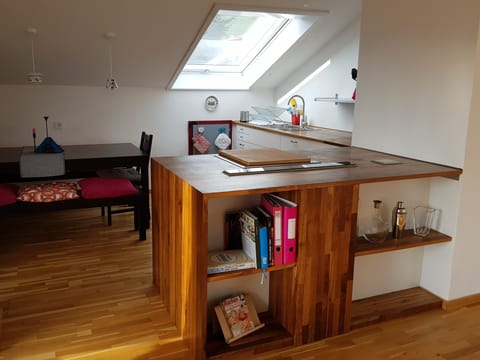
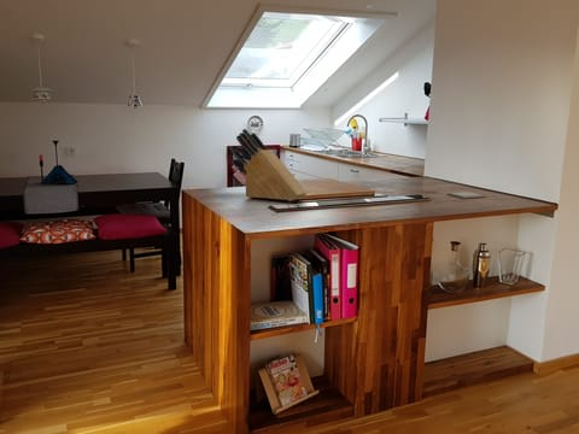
+ knife block (267, 164)
